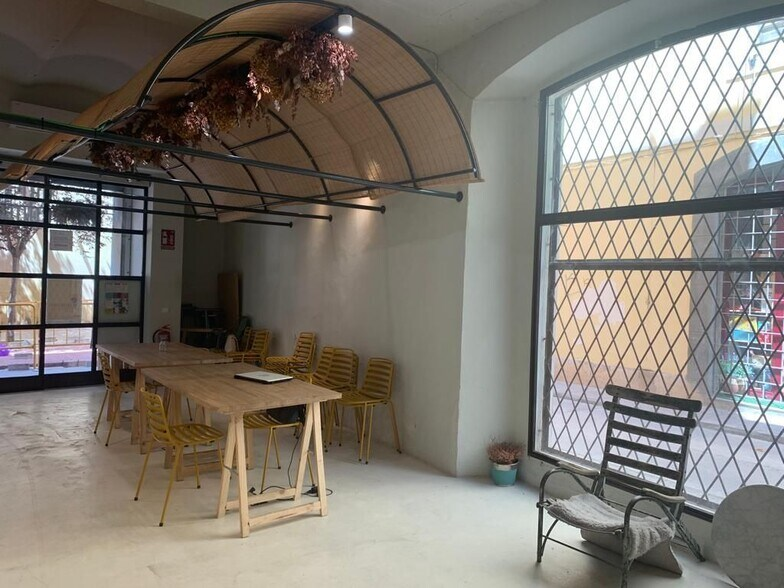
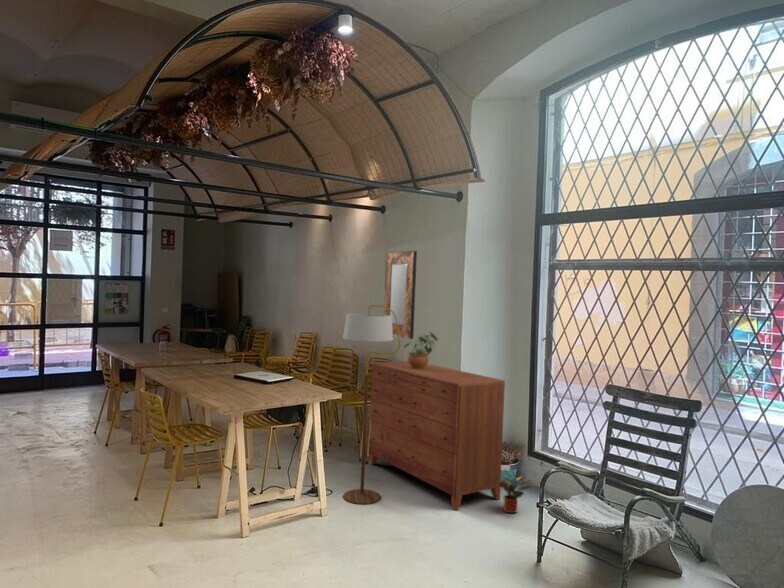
+ dresser (429, 425)
+ potted plant (515, 490)
+ floor lamp (366, 401)
+ potted plant (423, 349)
+ home mirror (398, 294)
